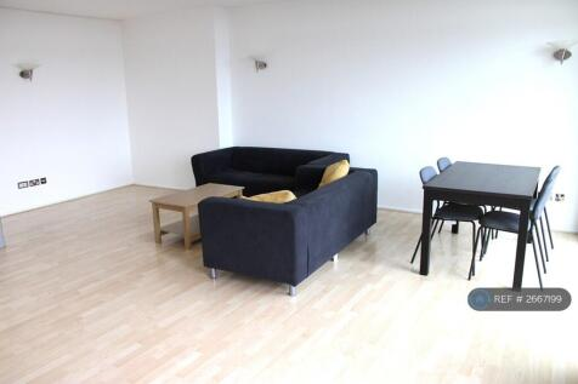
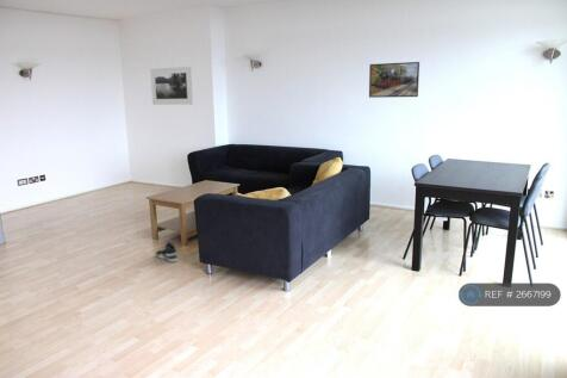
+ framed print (170, 86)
+ sneaker (167, 249)
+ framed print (393, 80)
